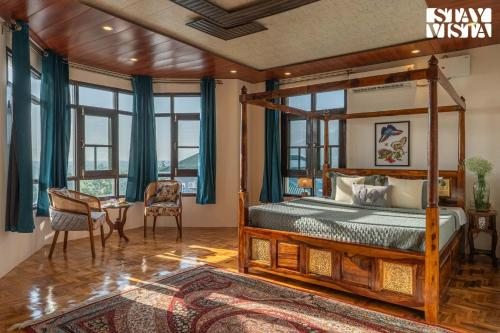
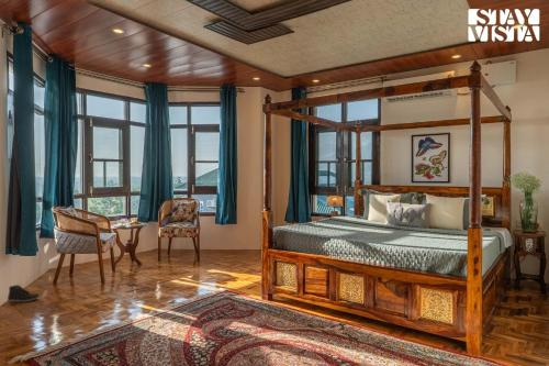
+ sneaker (23, 292)
